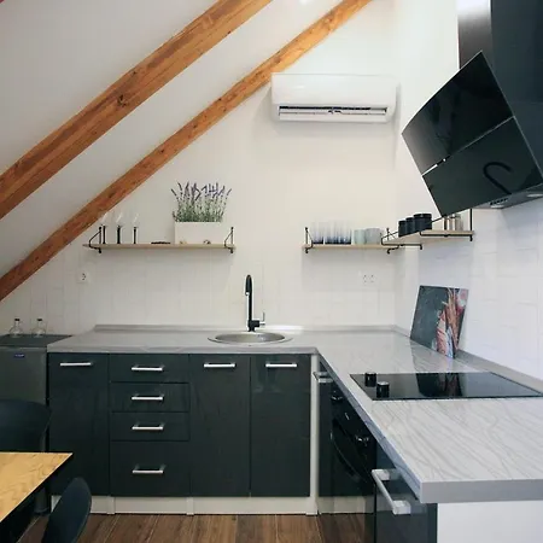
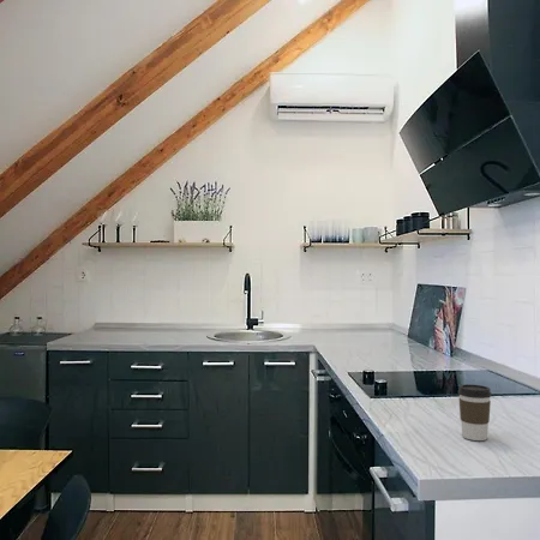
+ coffee cup (474, 412)
